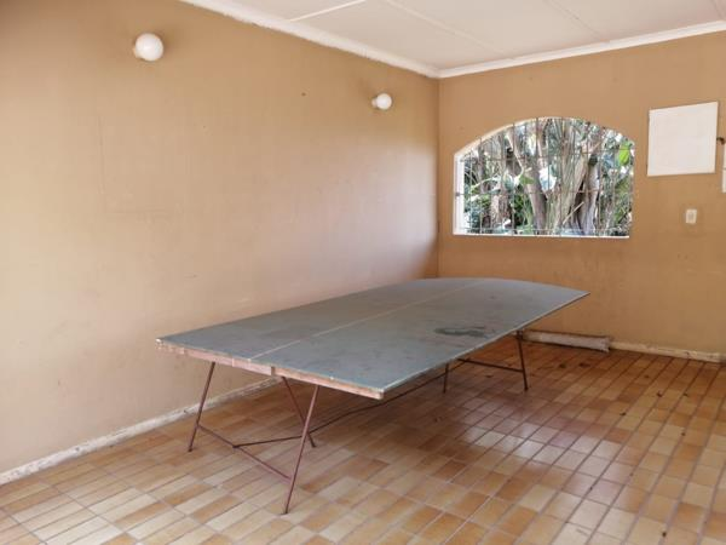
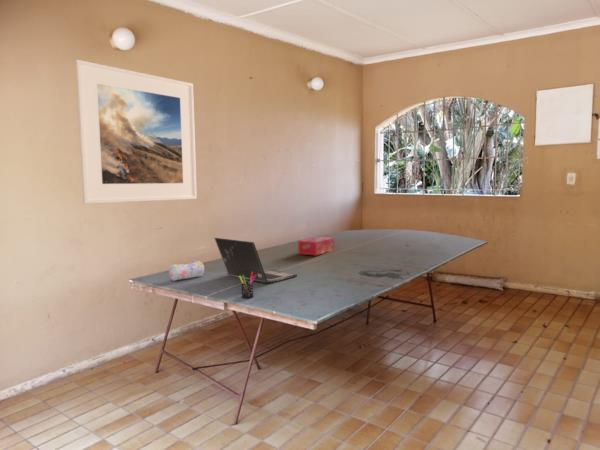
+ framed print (143, 137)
+ laptop (256, 257)
+ pencil case (187, 270)
+ pen holder (247, 284)
+ tissue box (316, 245)
